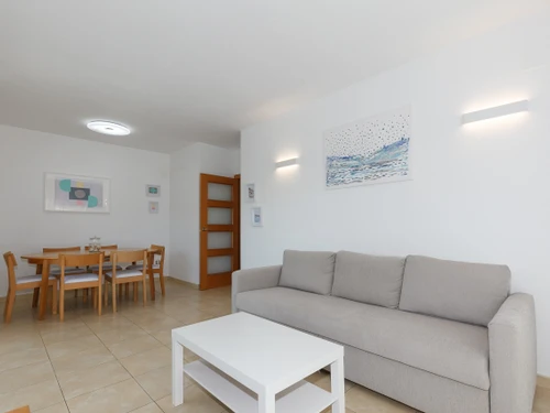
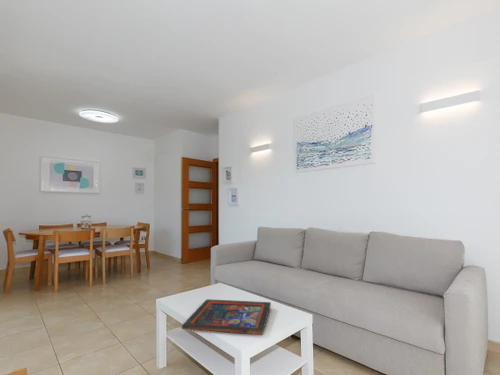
+ religious icon (230, 314)
